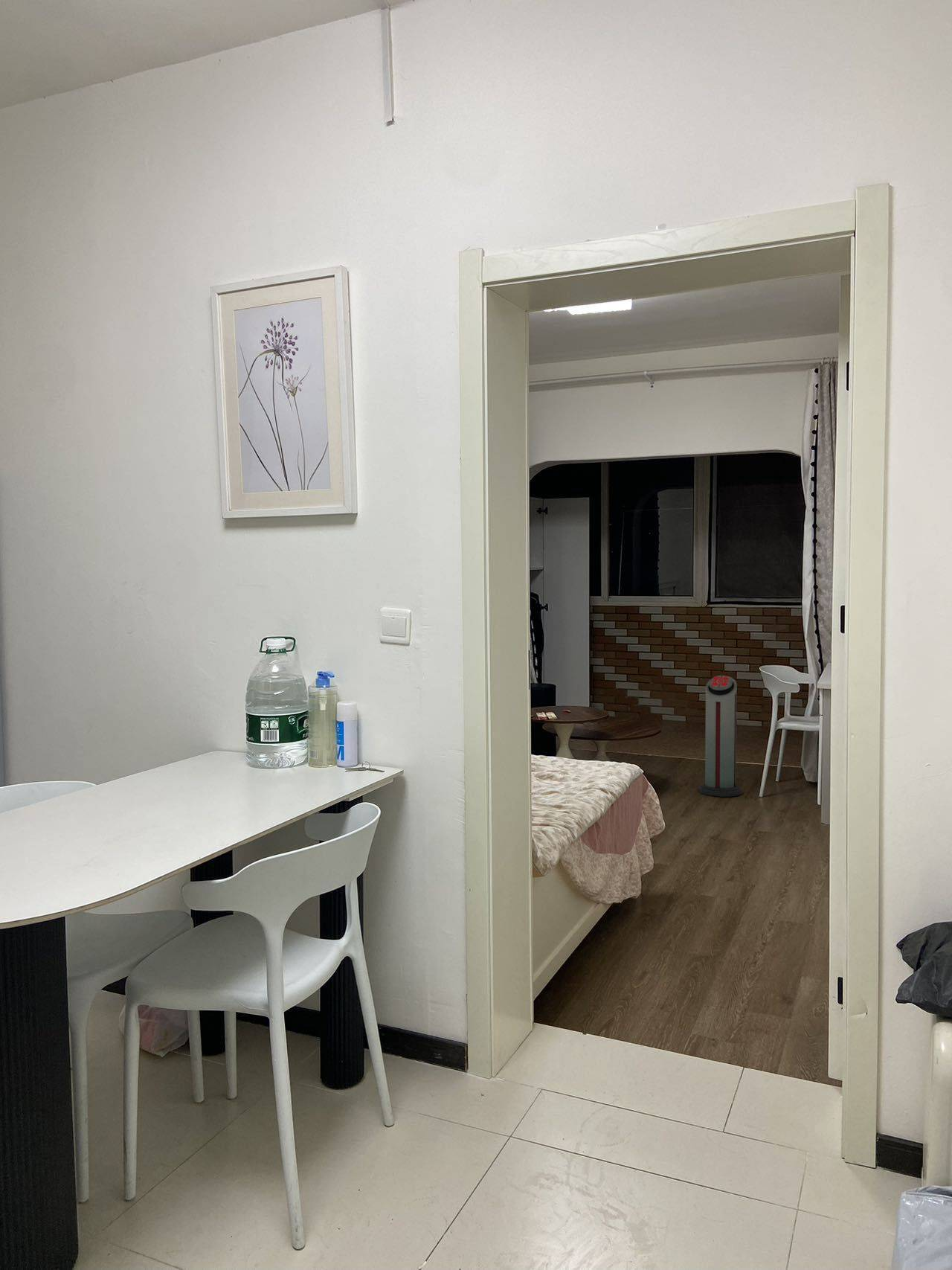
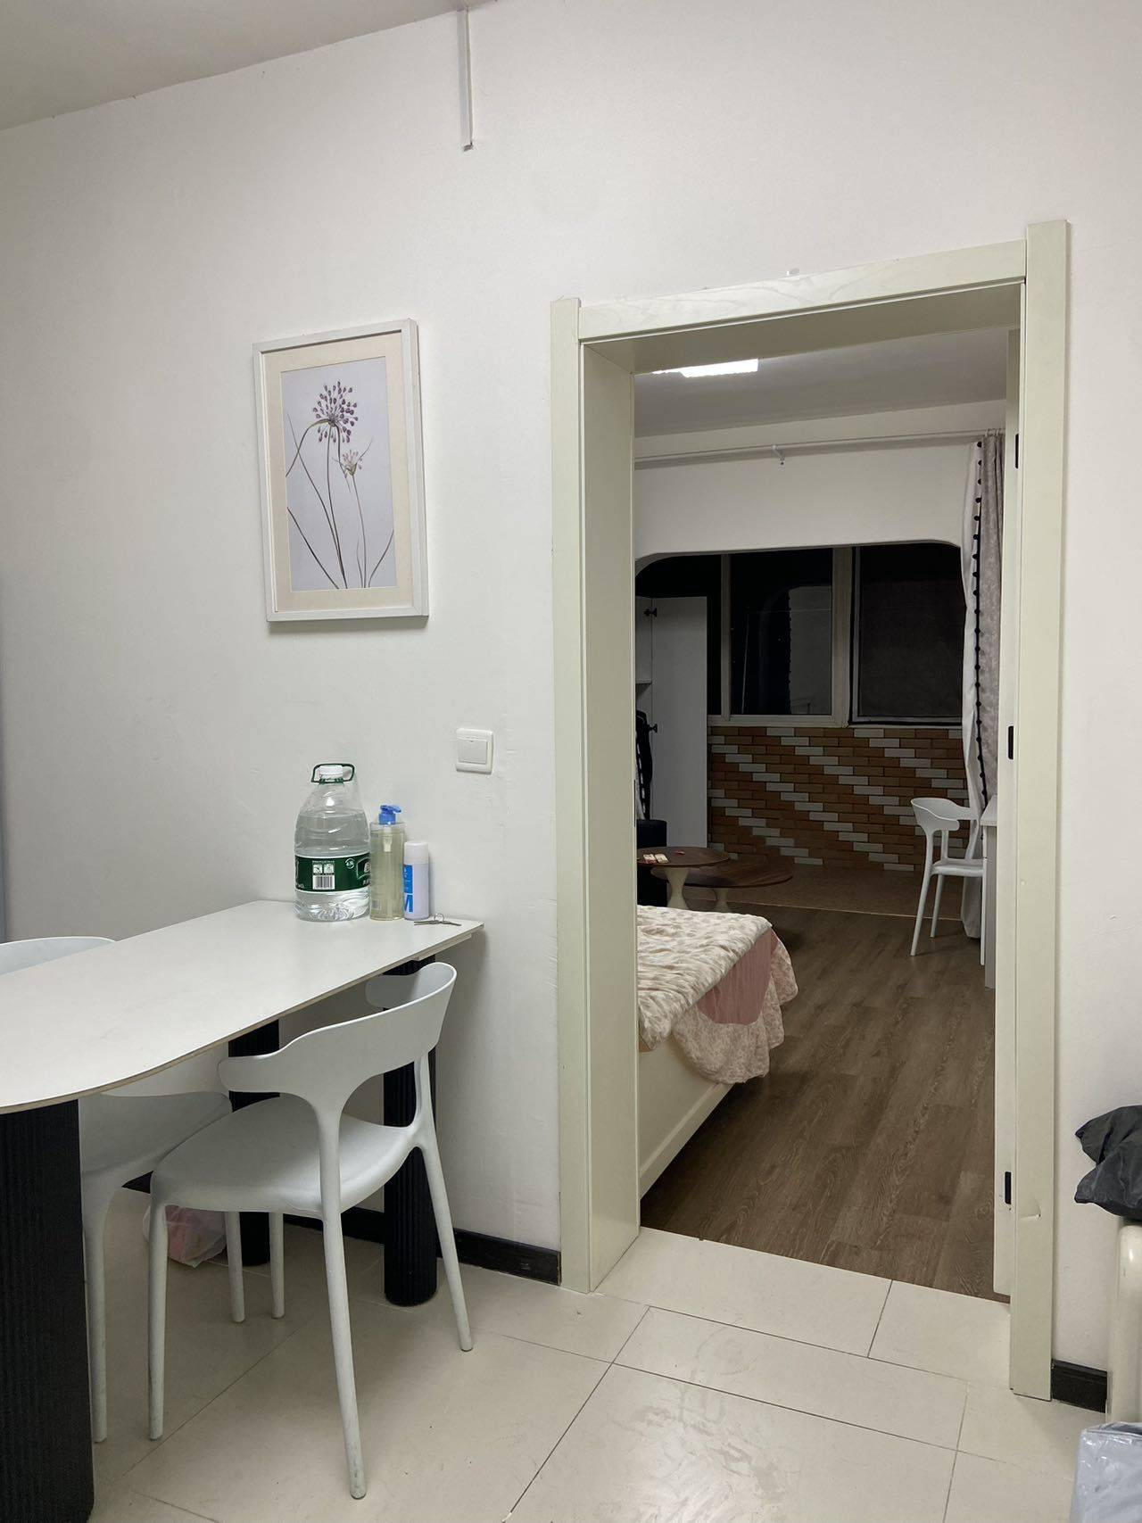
- air purifier (721, 734)
